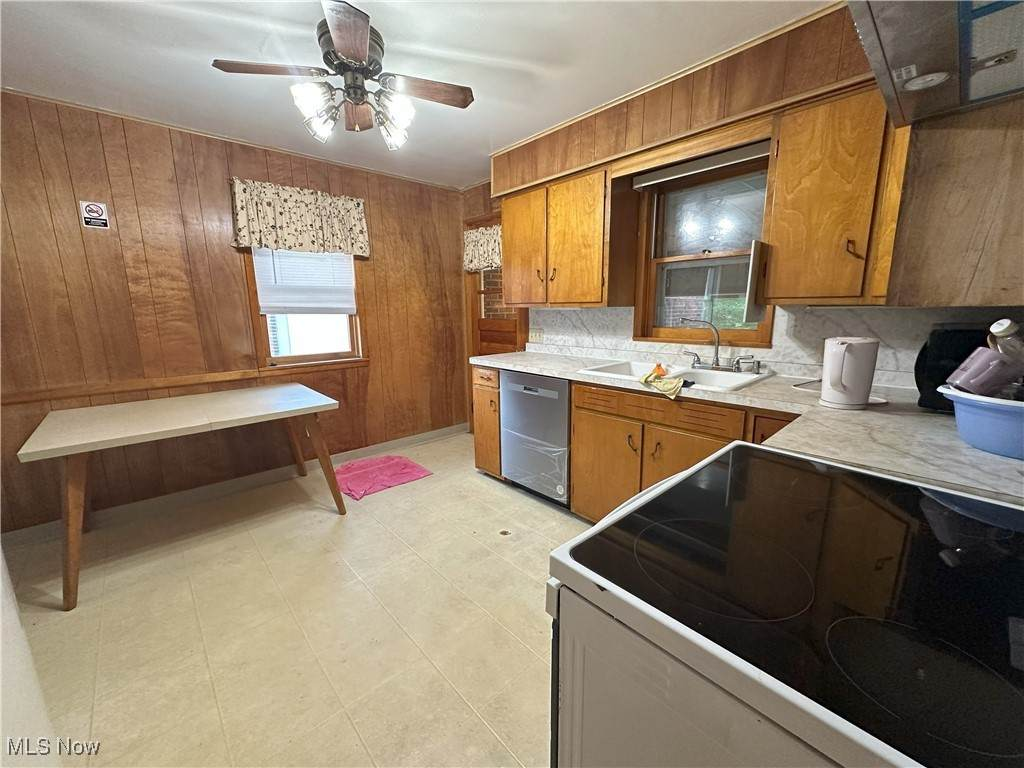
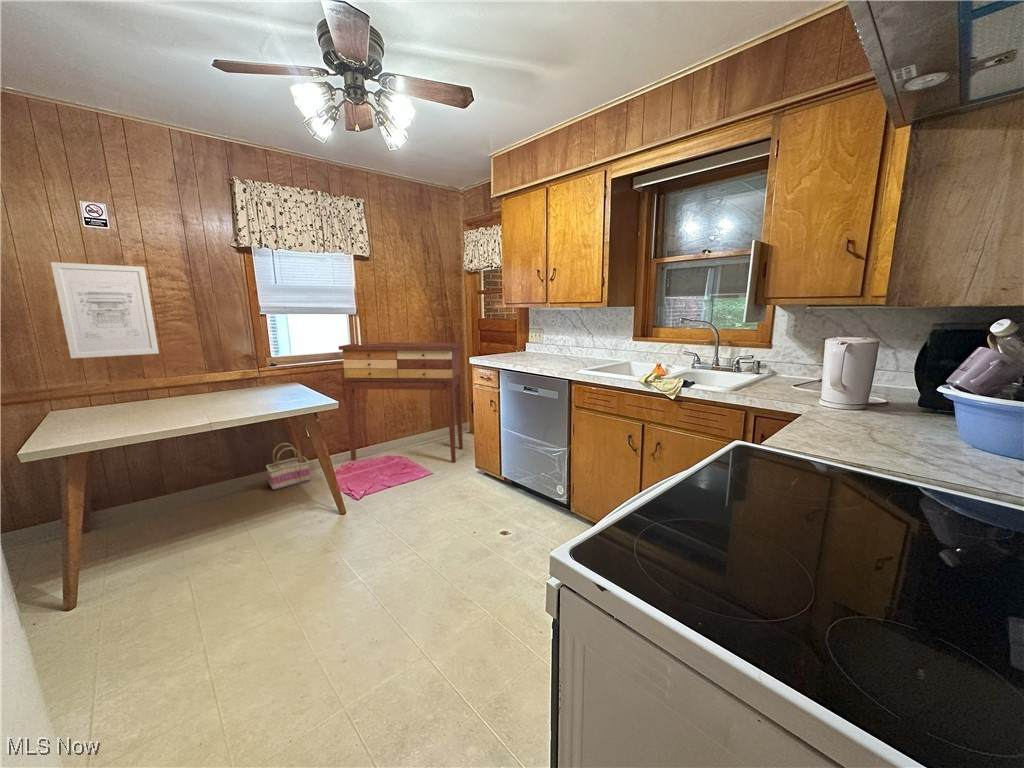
+ console table (405, 389)
+ basket (287, 464)
+ wall art (108, 311)
